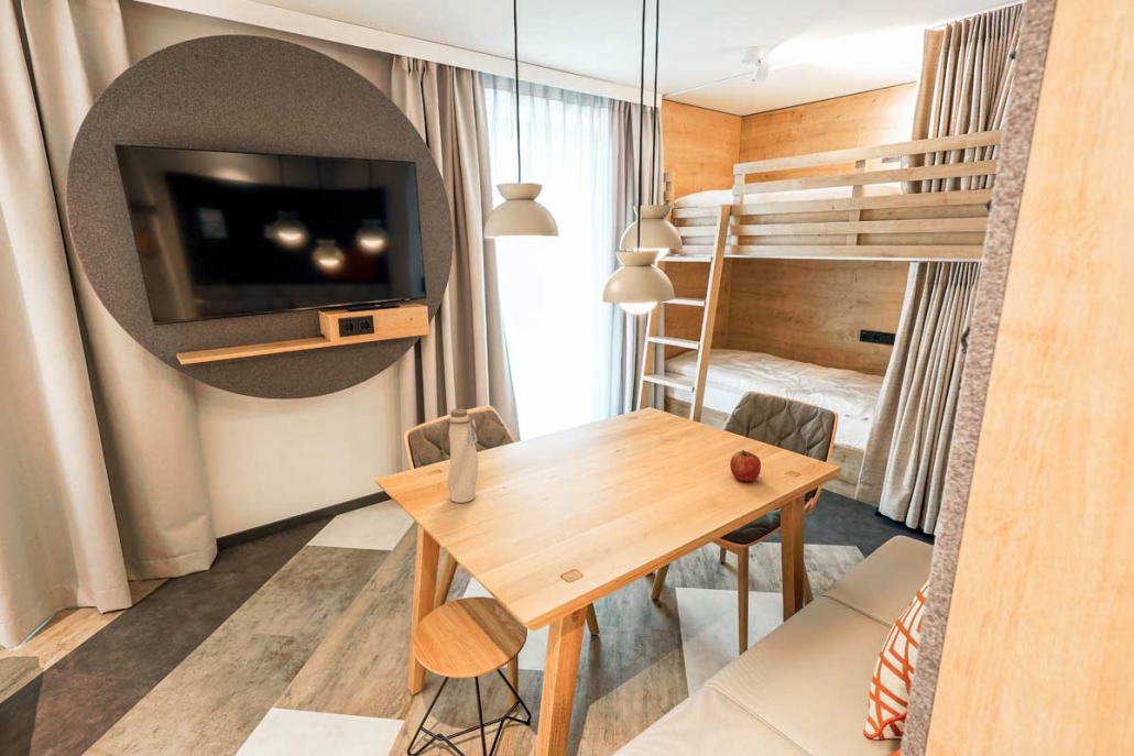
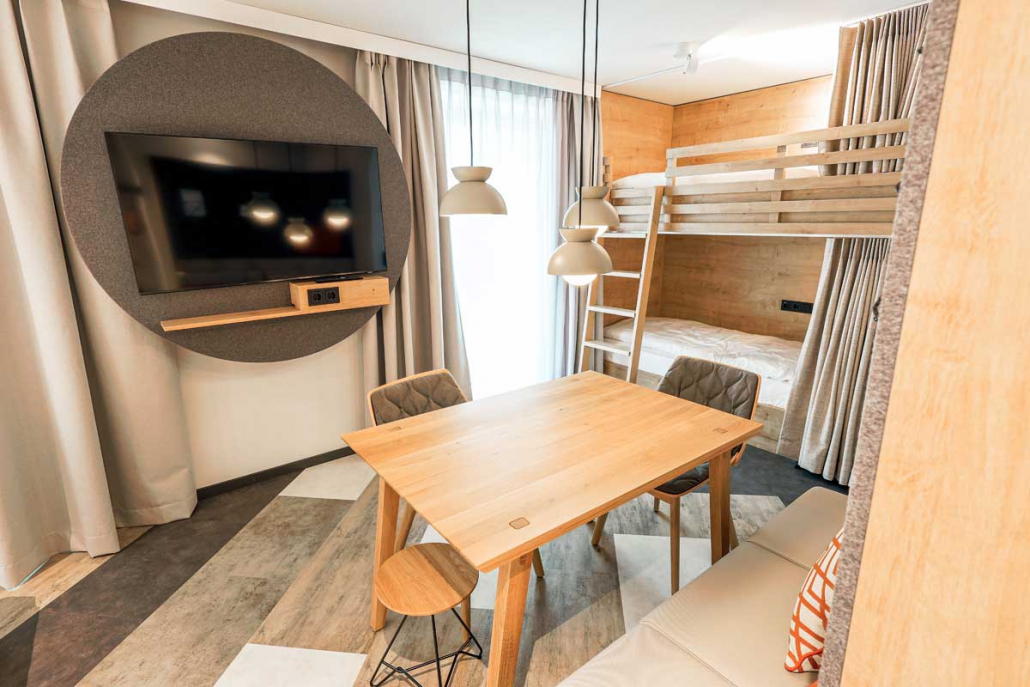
- apple (745, 464)
- water bottle (462, 454)
